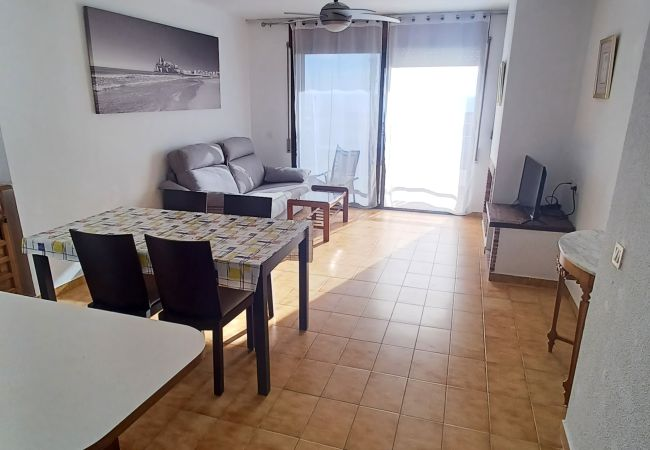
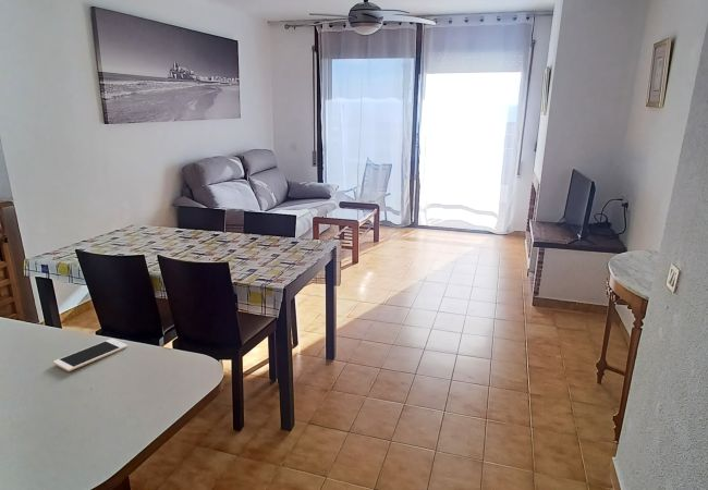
+ cell phone (91, 354)
